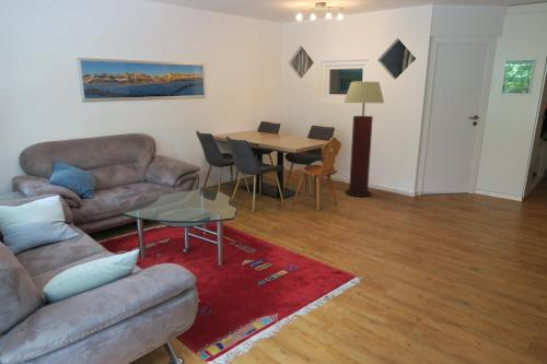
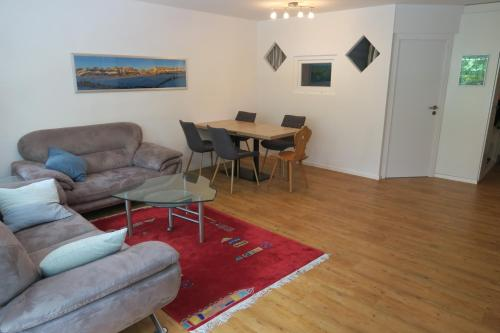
- floor lamp (361, 139)
